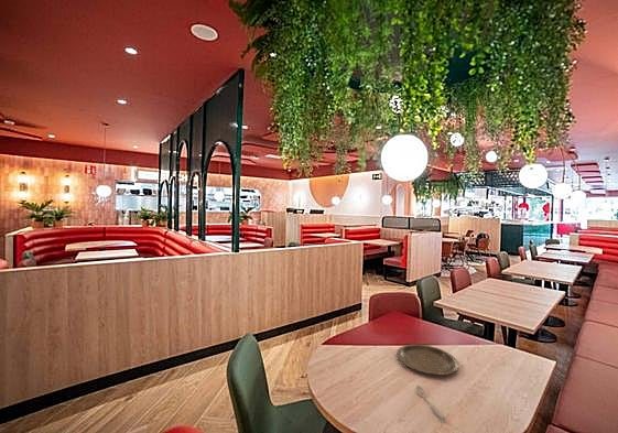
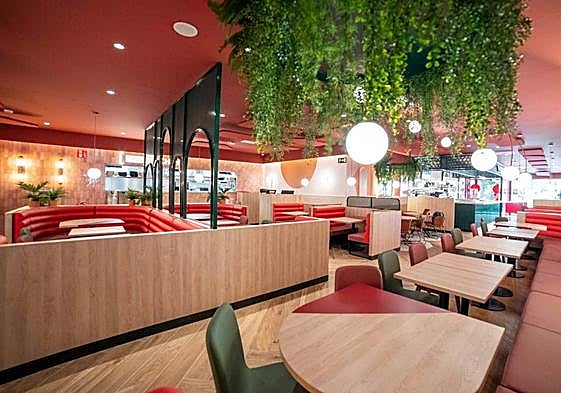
- plate (426, 359)
- spoon (430, 402)
